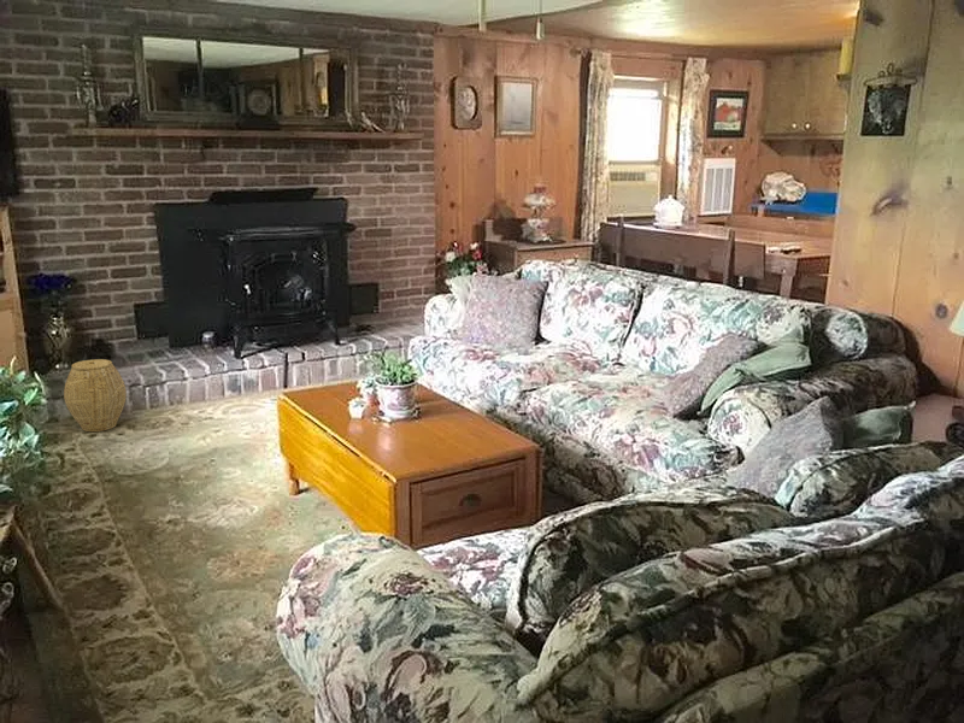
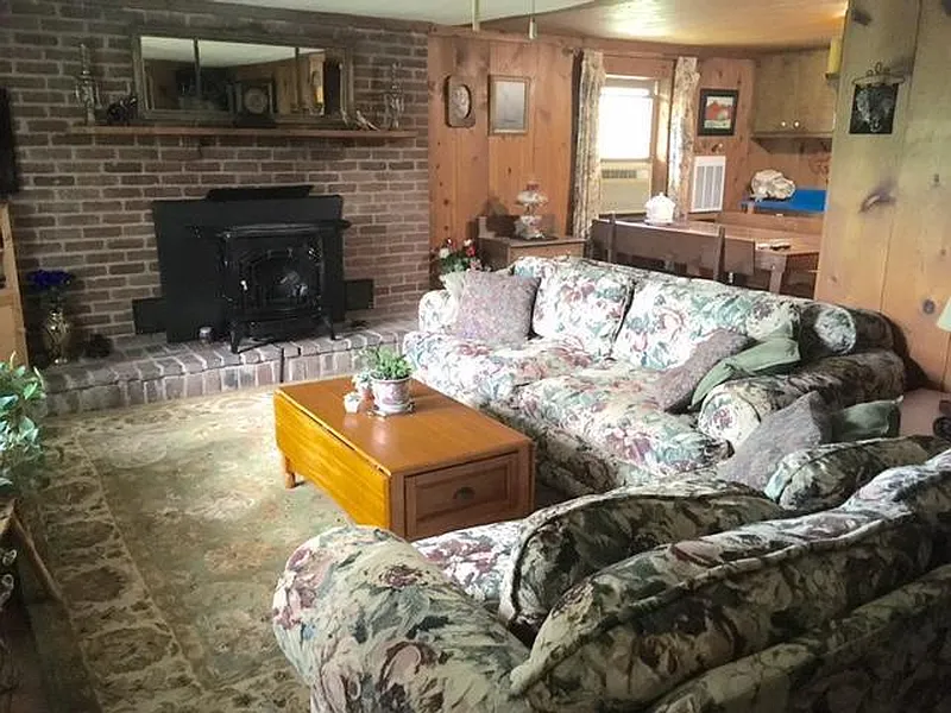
- woven basket (95, 393)
